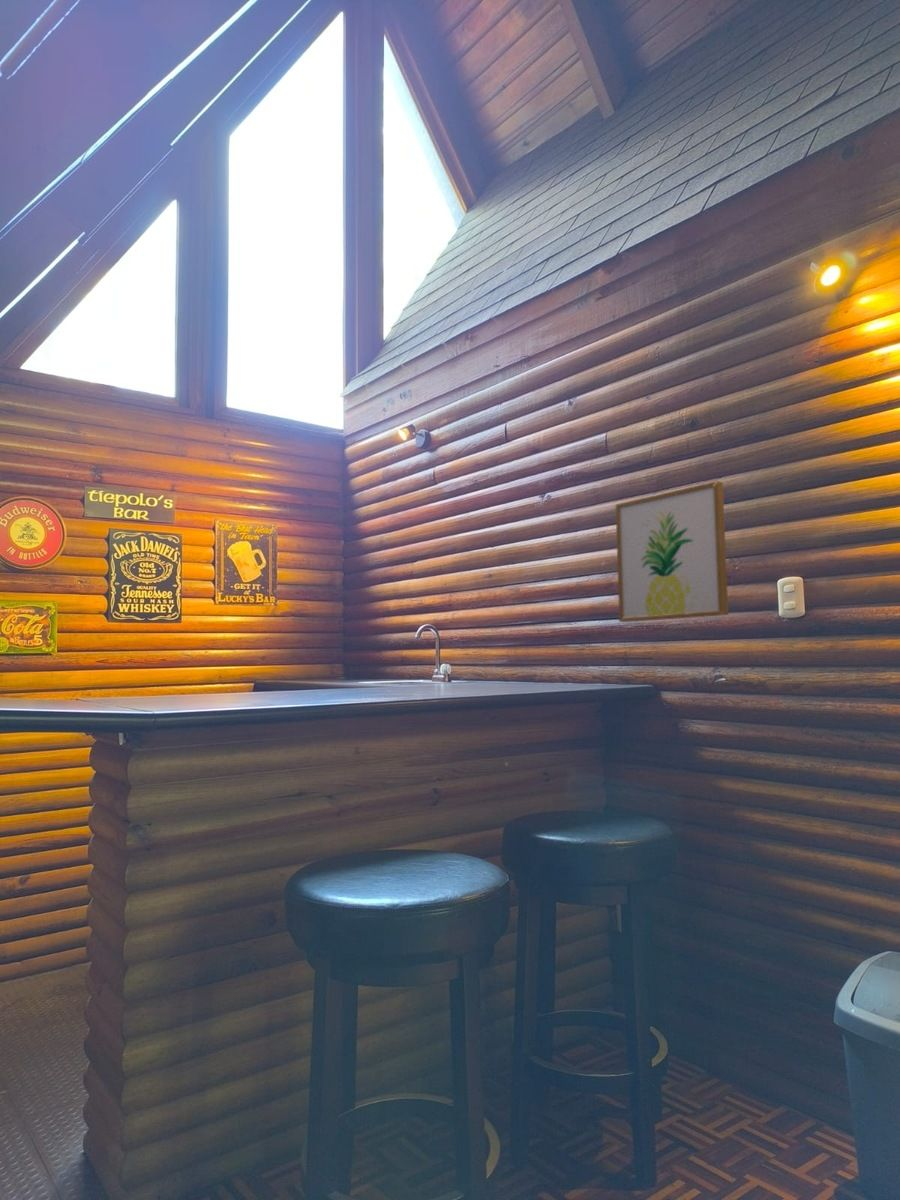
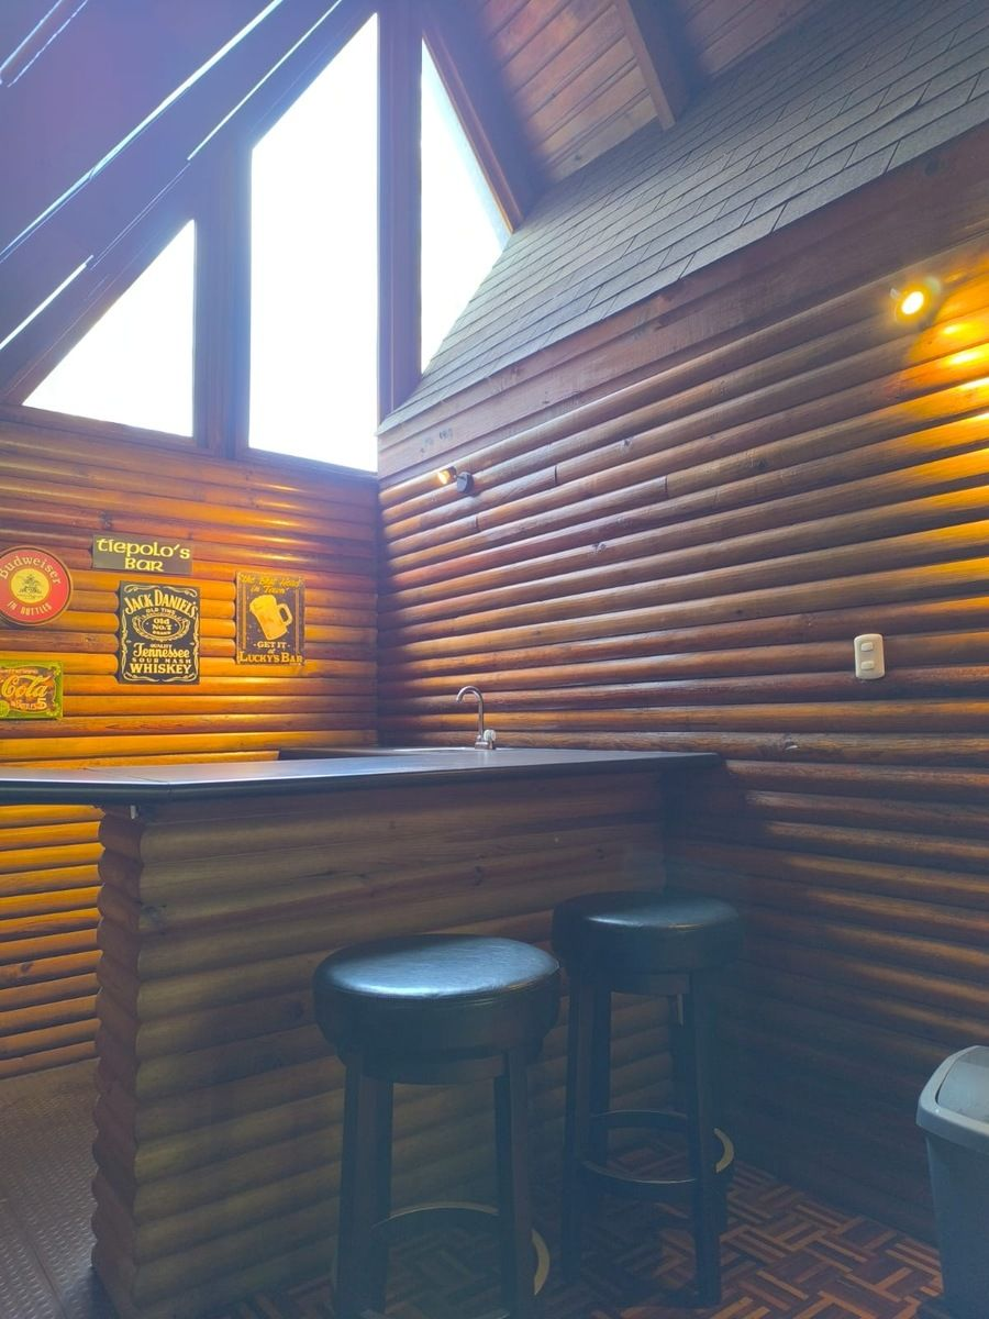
- wall art (668, 555)
